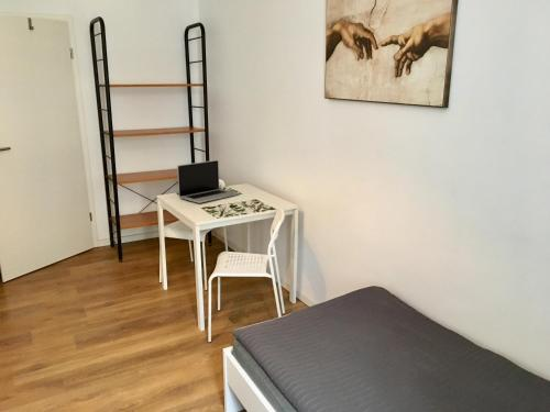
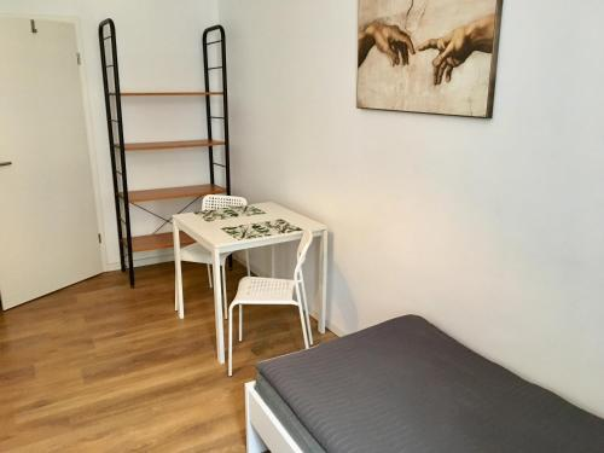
- laptop (208, 180)
